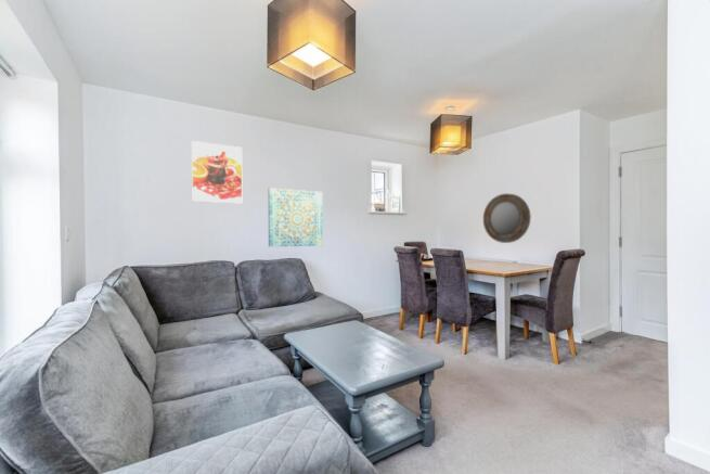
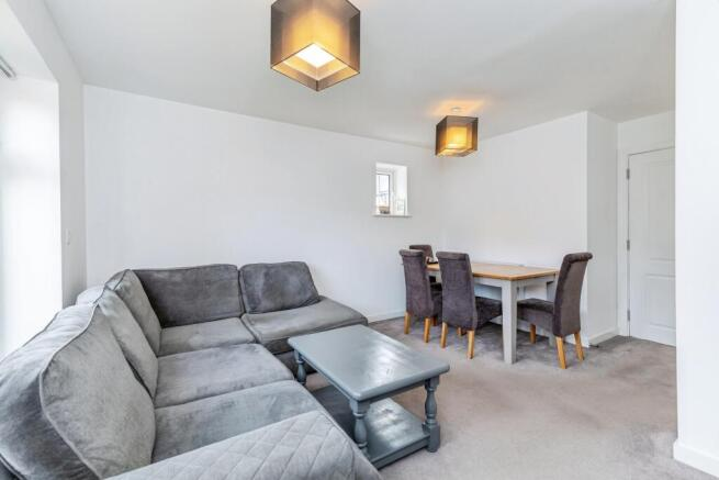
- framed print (217, 172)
- home mirror (505, 218)
- wall art (296, 218)
